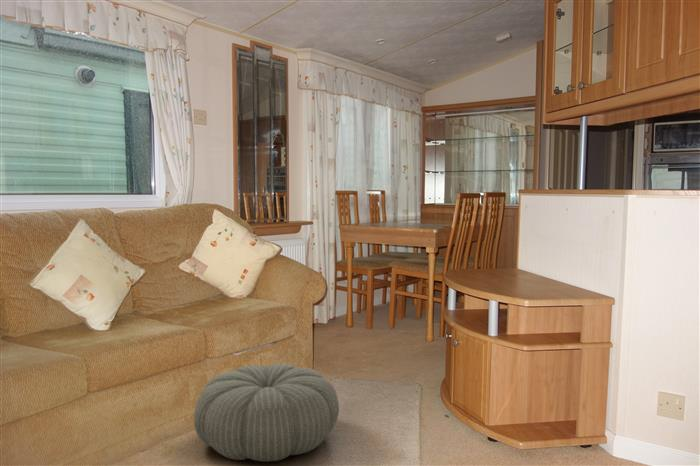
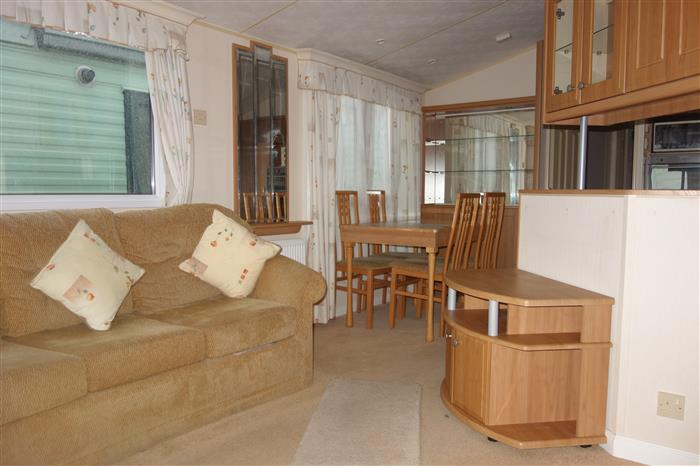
- pouf (268, 407)
